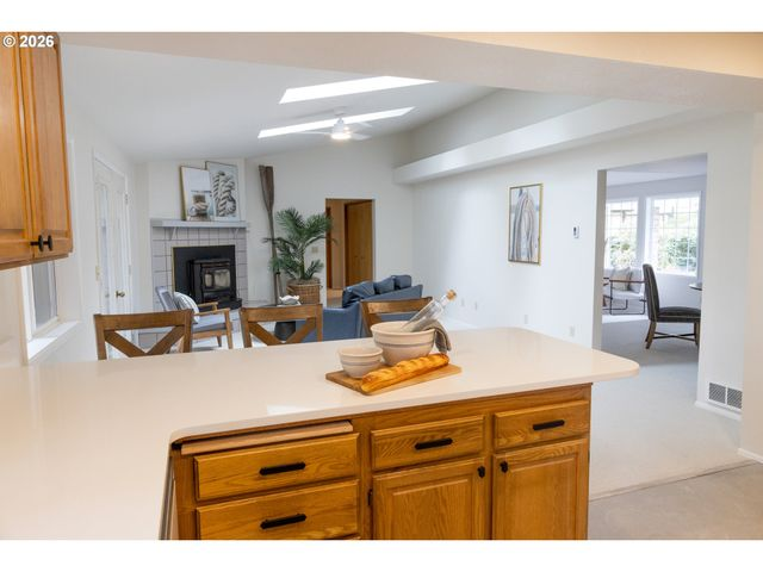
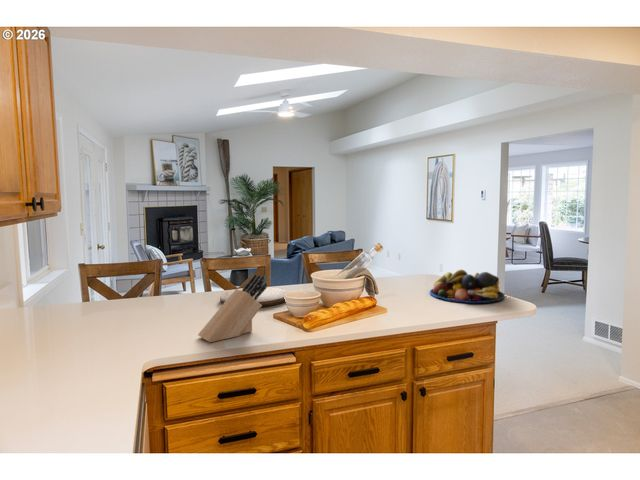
+ fruit bowl (465, 282)
+ knife block (234, 305)
+ cutting board (253, 297)
